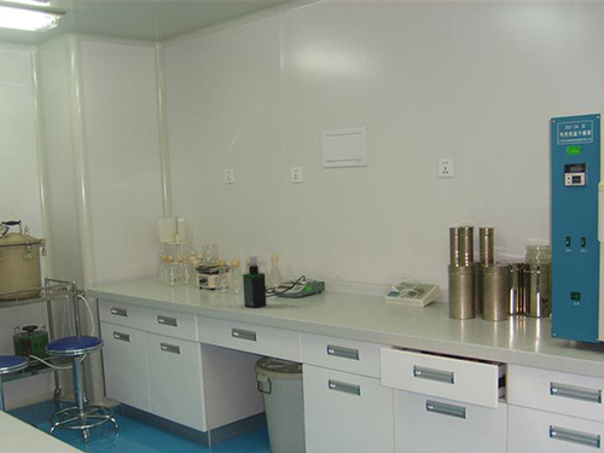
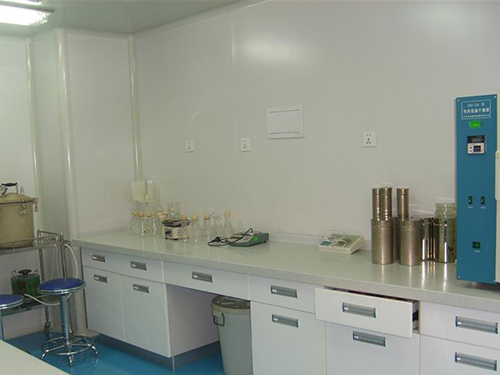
- spray bottle (254, 280)
